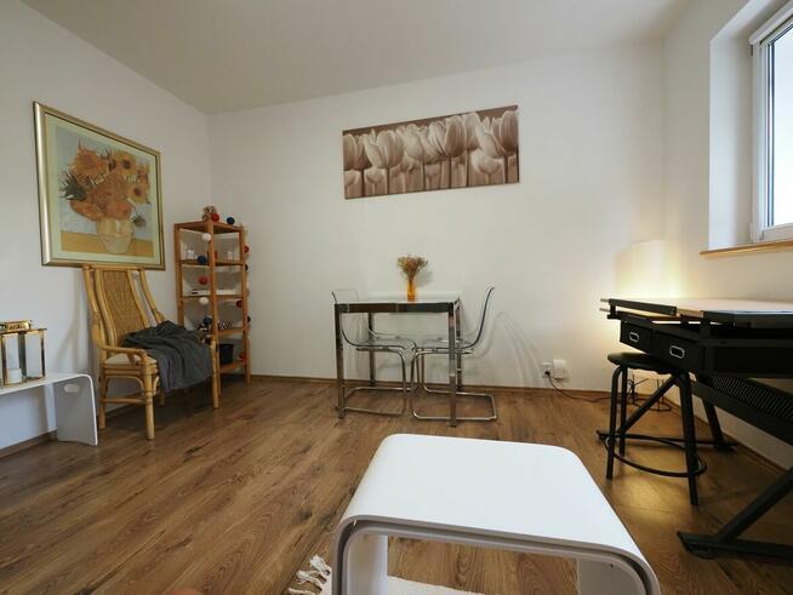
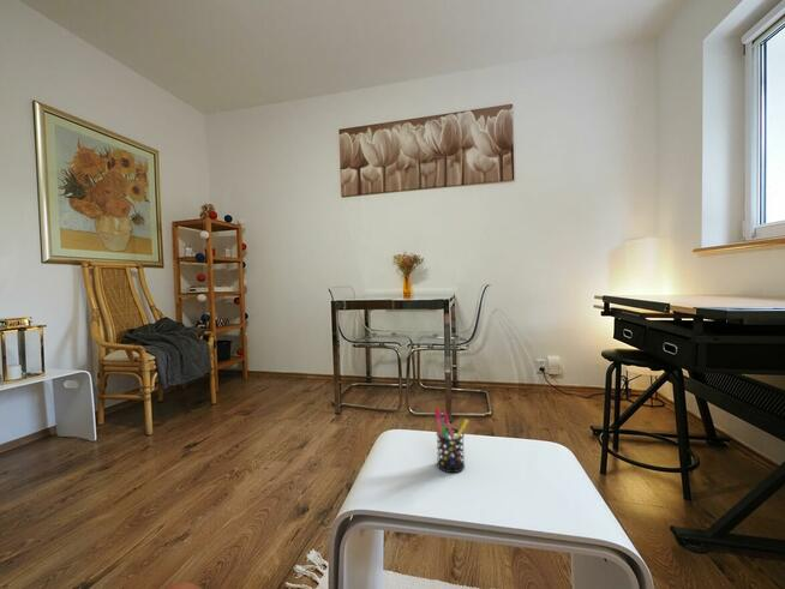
+ pen holder (447, 438)
